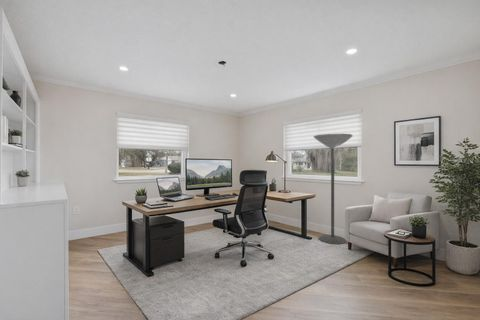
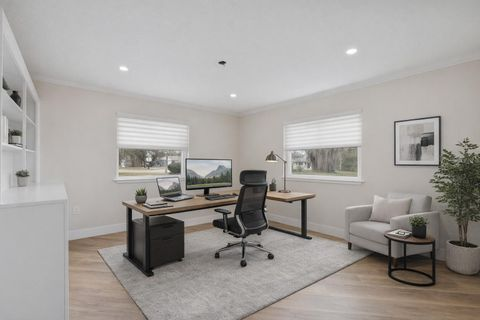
- floor lamp (332, 187)
